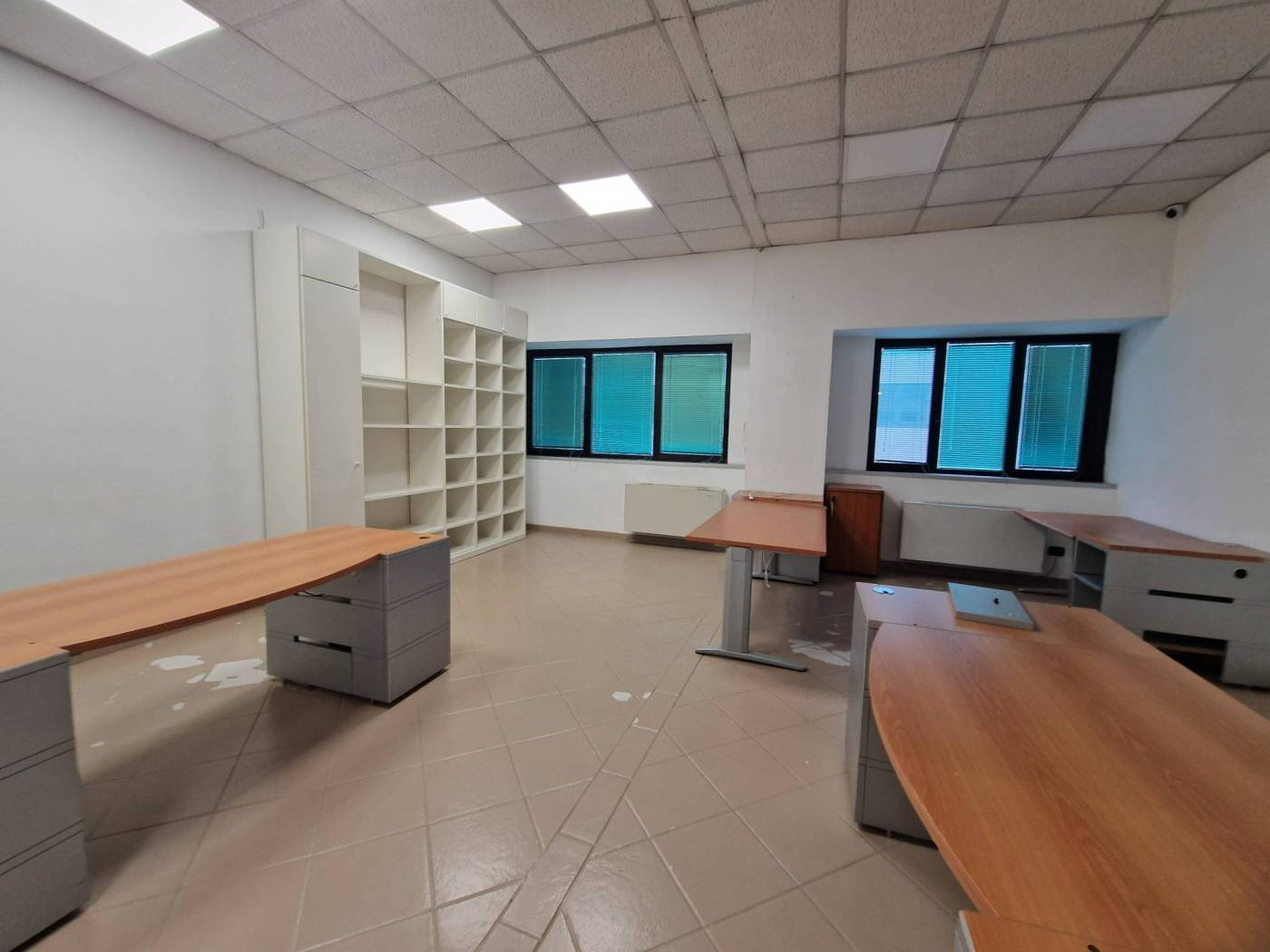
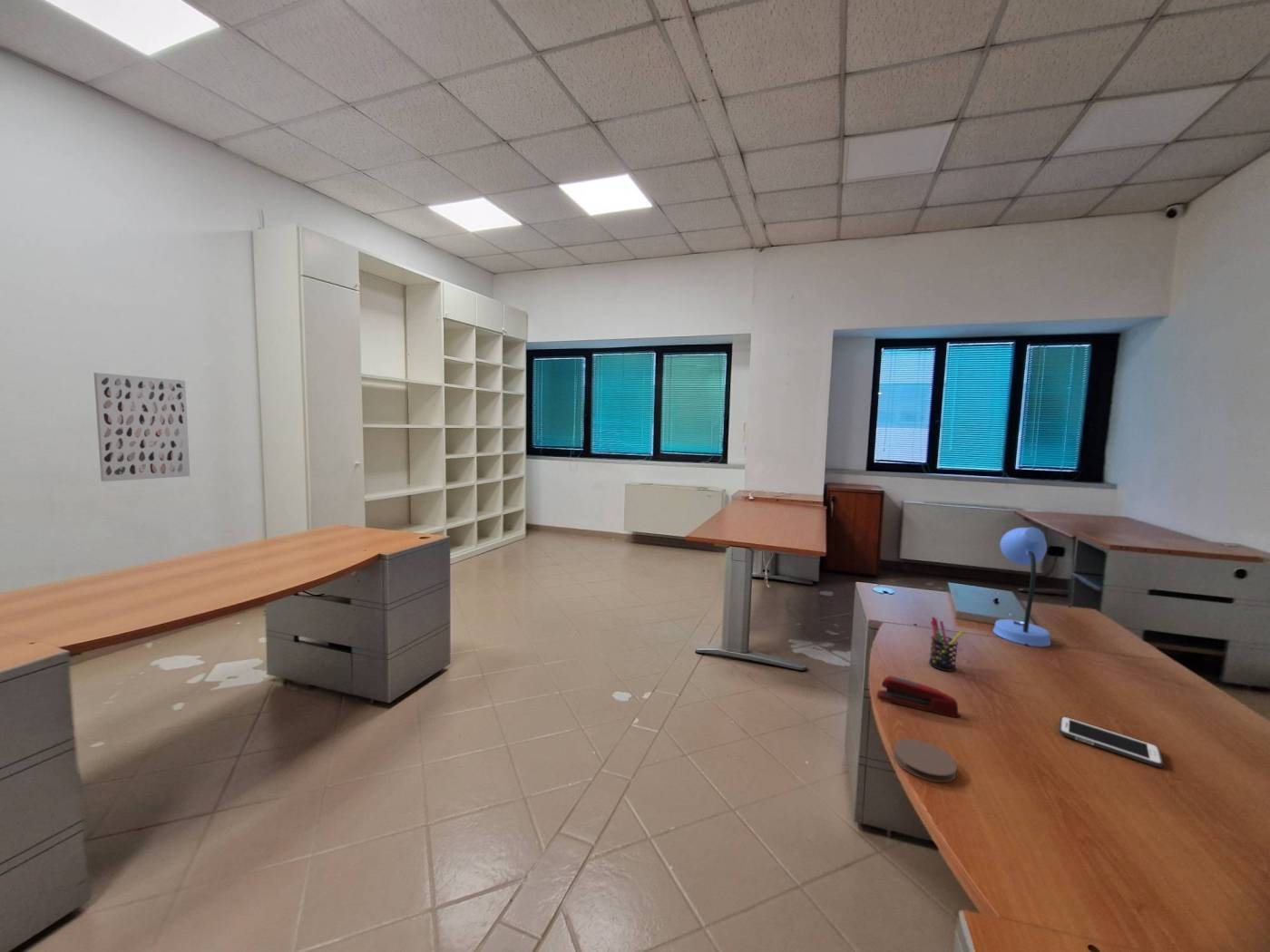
+ desk lamp (1031, 579)
+ coaster (923, 759)
+ pen holder (942, 643)
+ stapler (918, 694)
+ cell phone (1108, 740)
+ wall art (145, 428)
